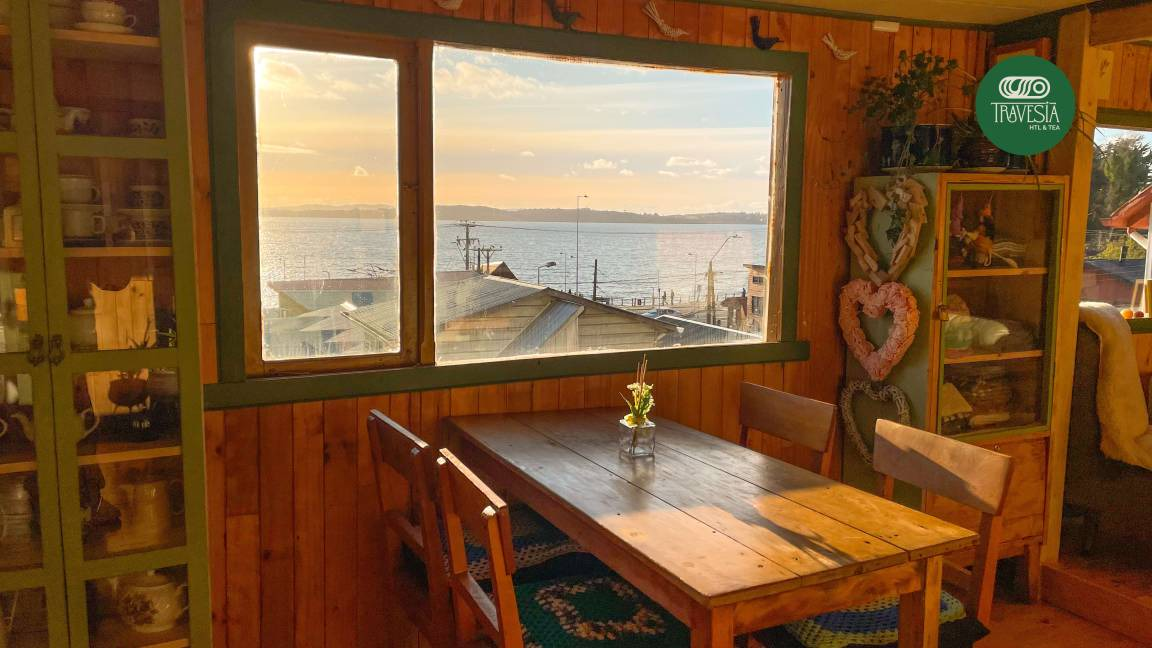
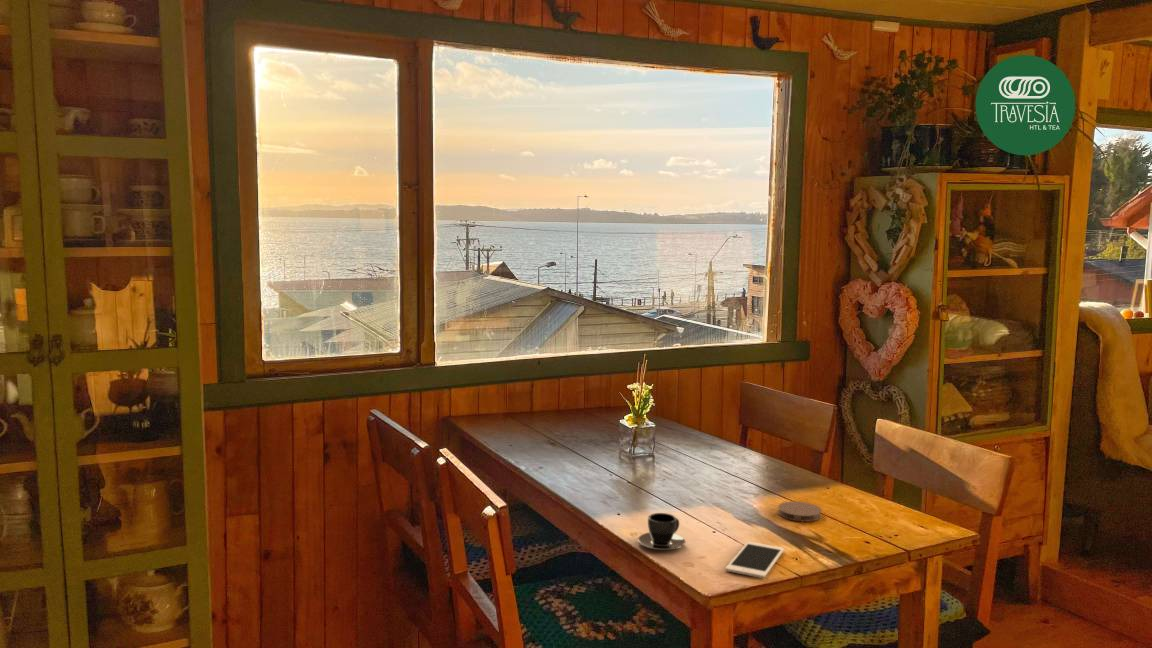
+ teacup (661, 530)
+ coaster (799, 511)
+ cell phone (755, 559)
